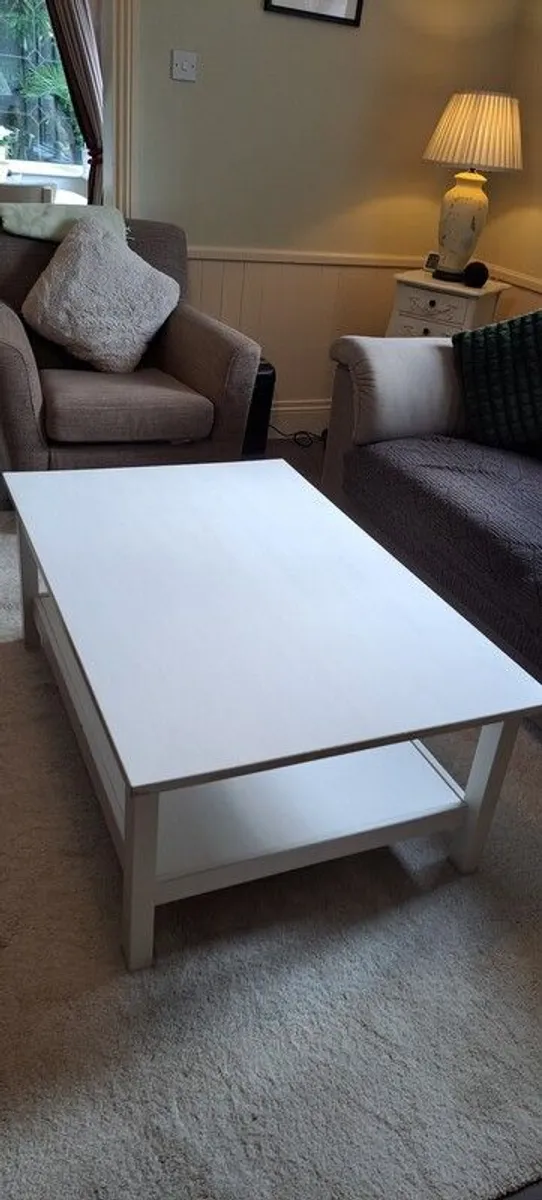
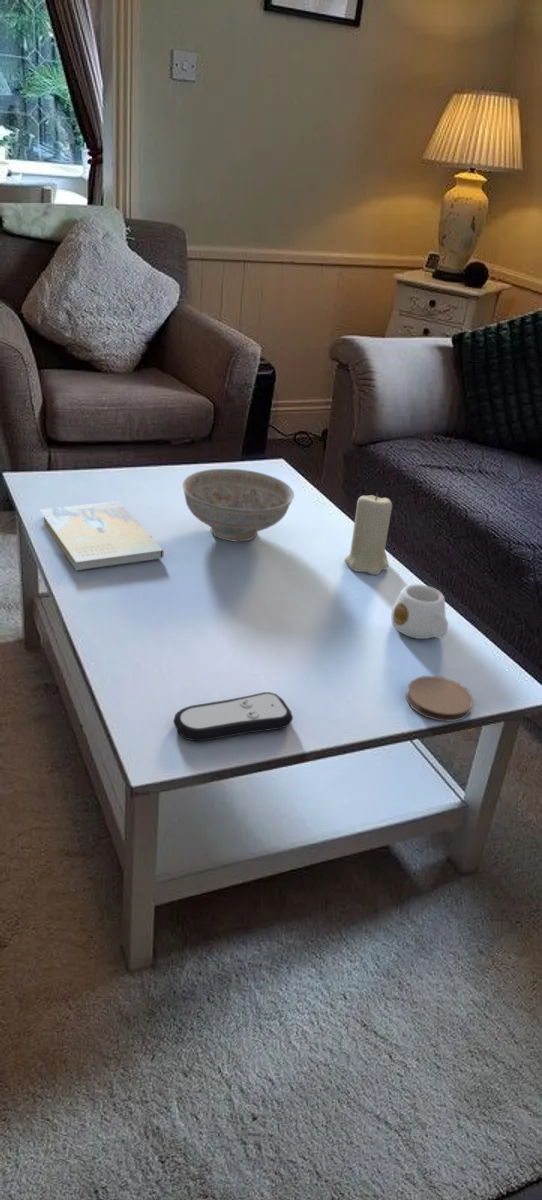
+ remote control (233, 716)
+ book (99, 533)
+ coaster (439, 698)
+ mug (424, 614)
+ decorative bowl (236, 509)
+ candle (372, 529)
